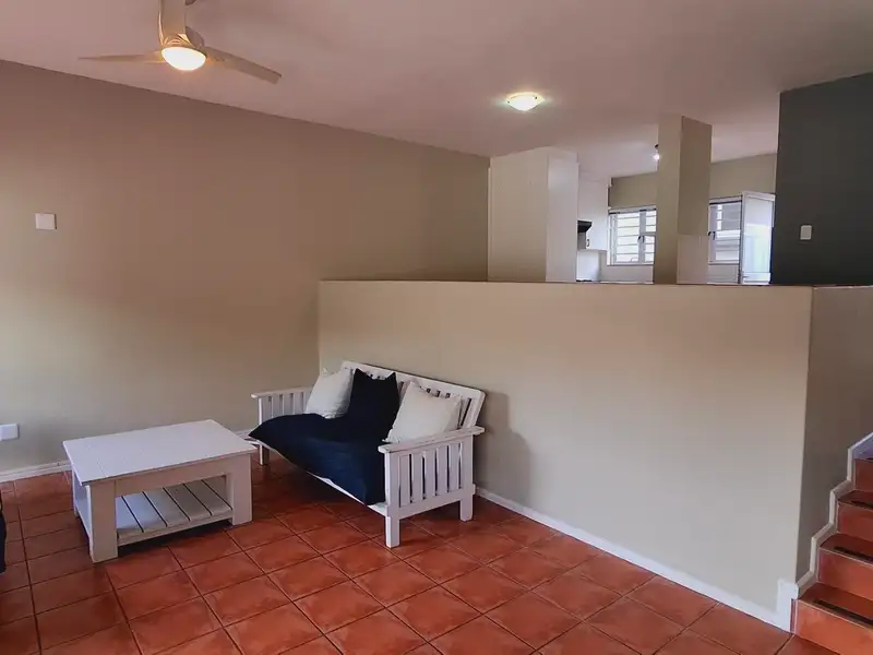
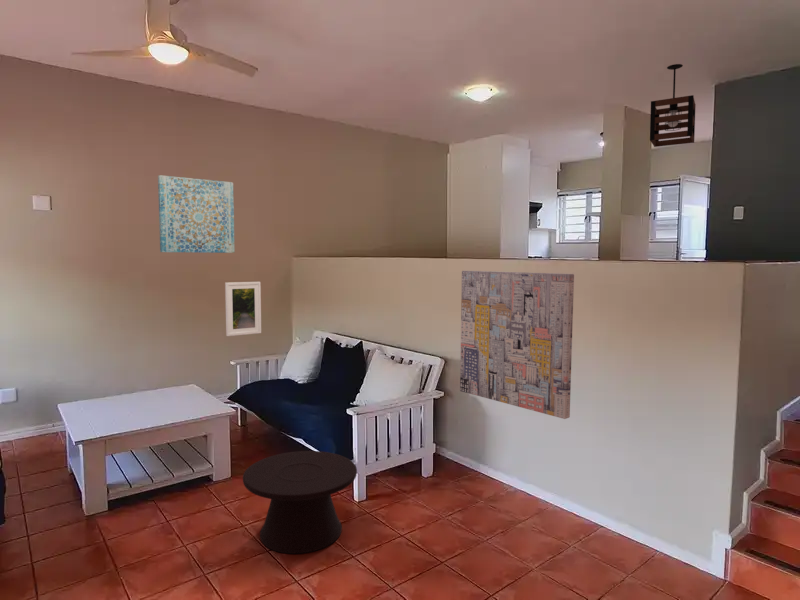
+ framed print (243, 308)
+ wall art (197, 216)
+ side table (301, 501)
+ pendant light (673, 104)
+ wall art (511, 338)
